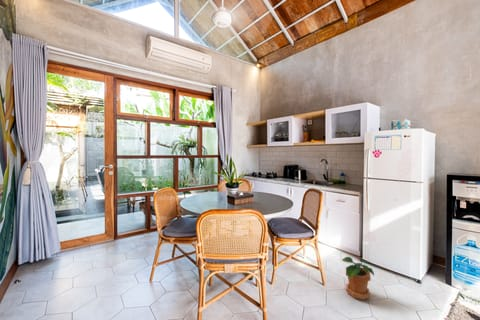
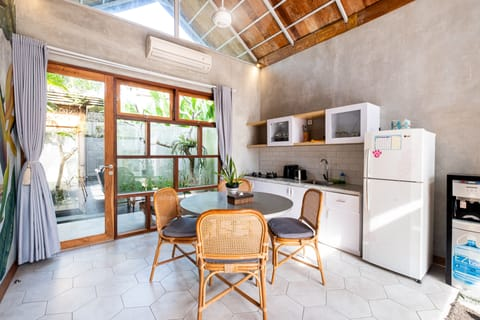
- potted plant (354, 277)
